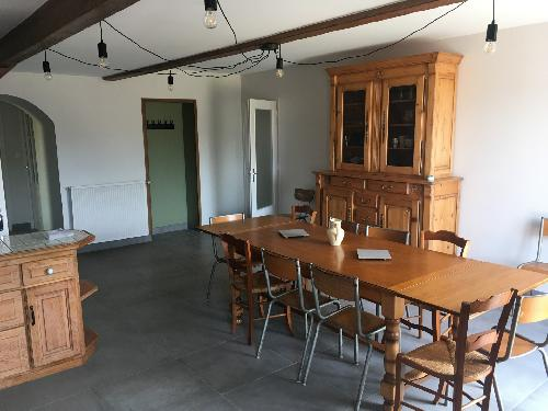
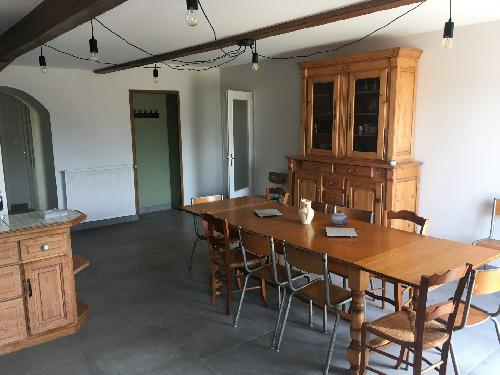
+ teapot (339, 217)
